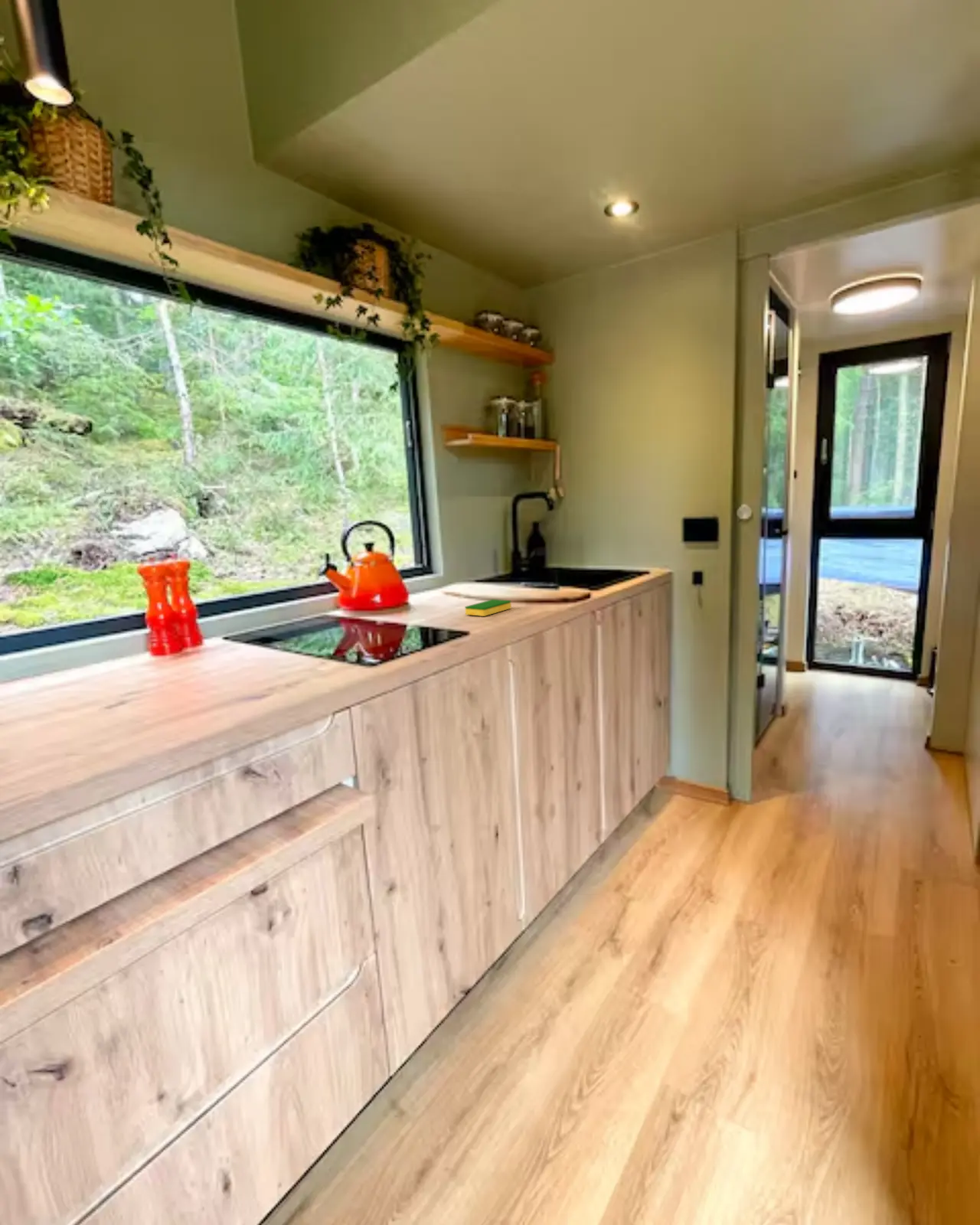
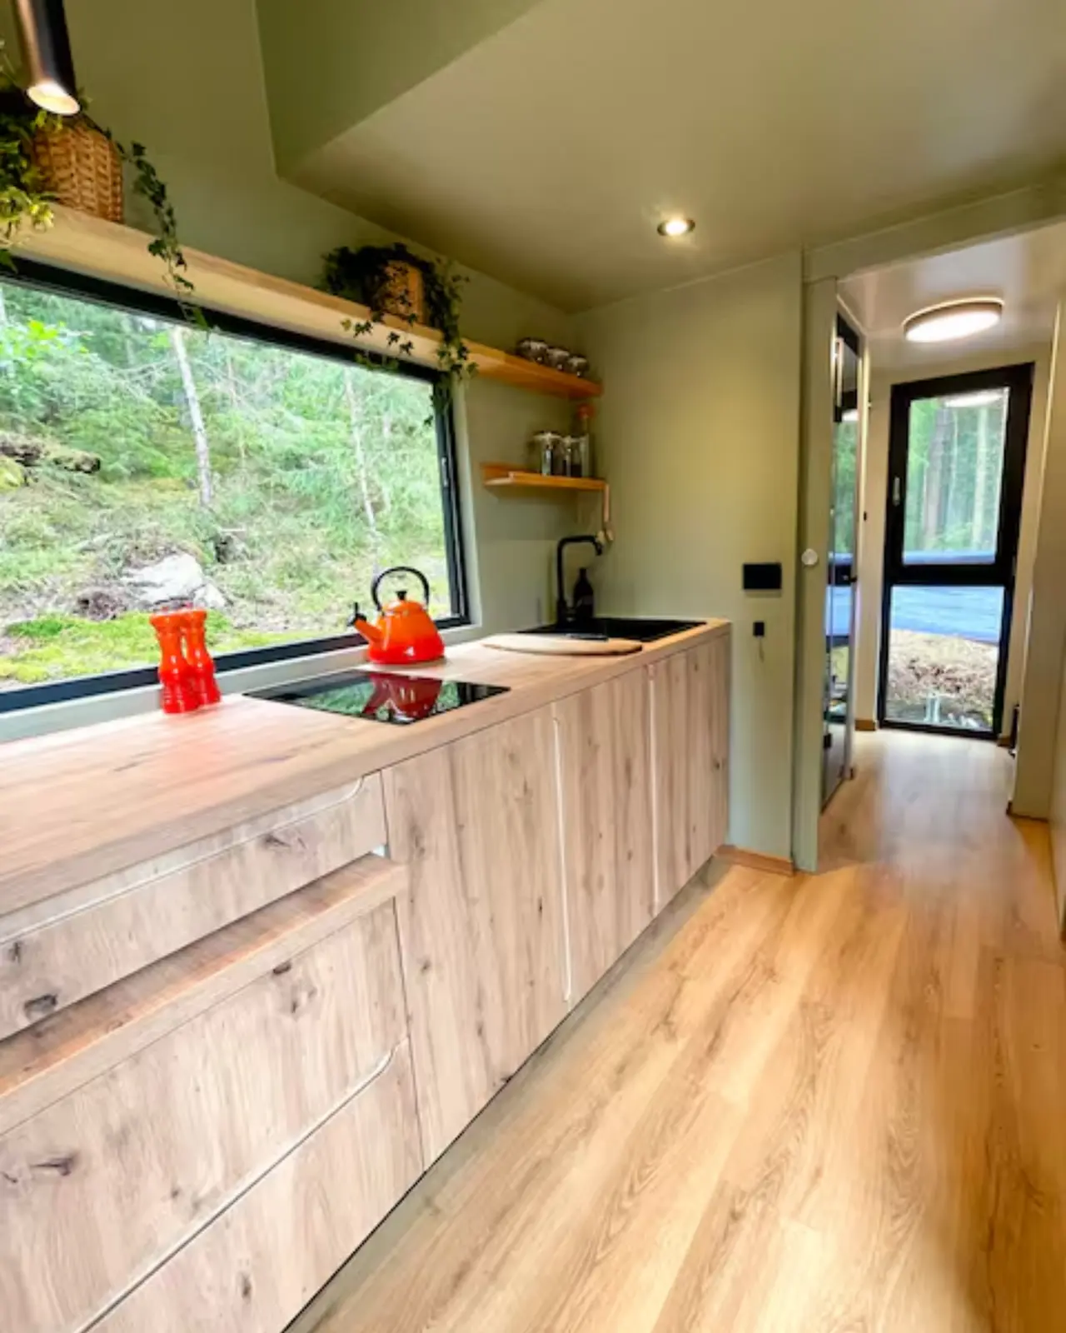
- dish sponge (488, 607)
